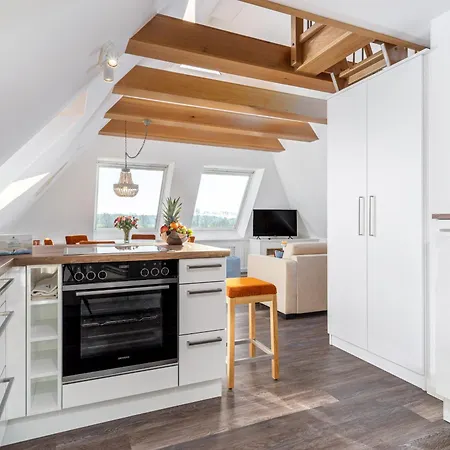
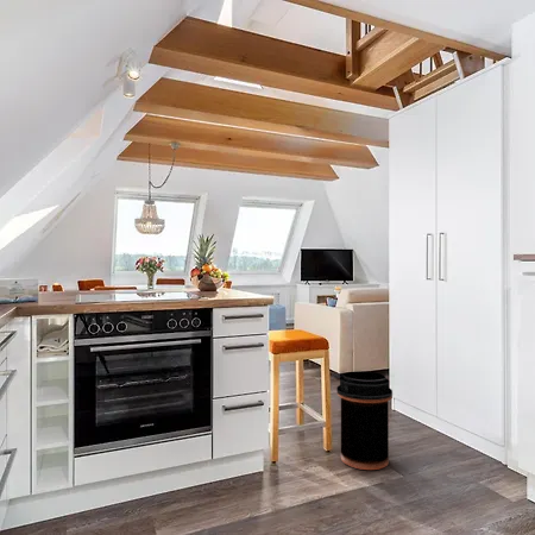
+ trash can (364, 417)
